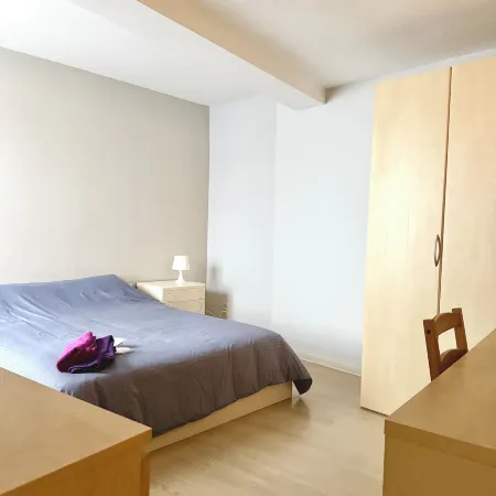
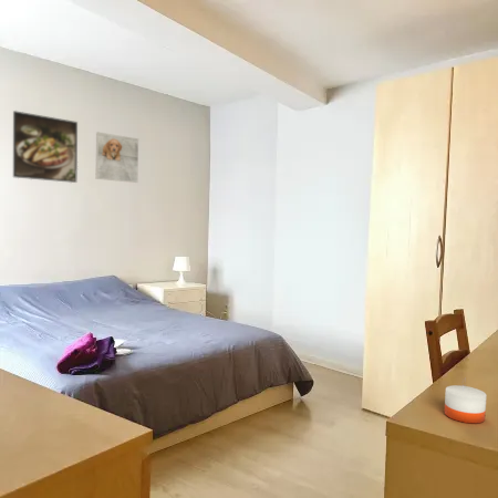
+ candle (465, 390)
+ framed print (46, 148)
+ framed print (117, 158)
